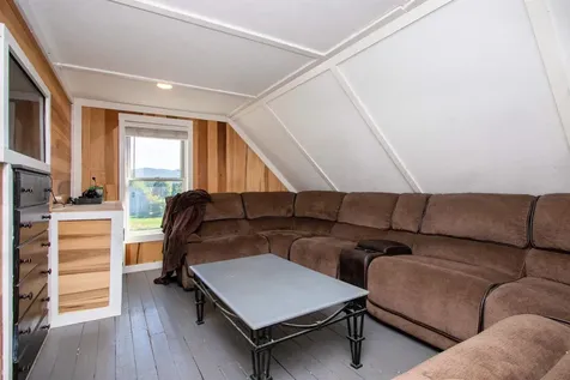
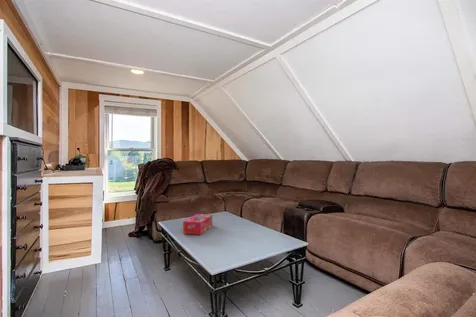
+ tissue box (198, 223)
